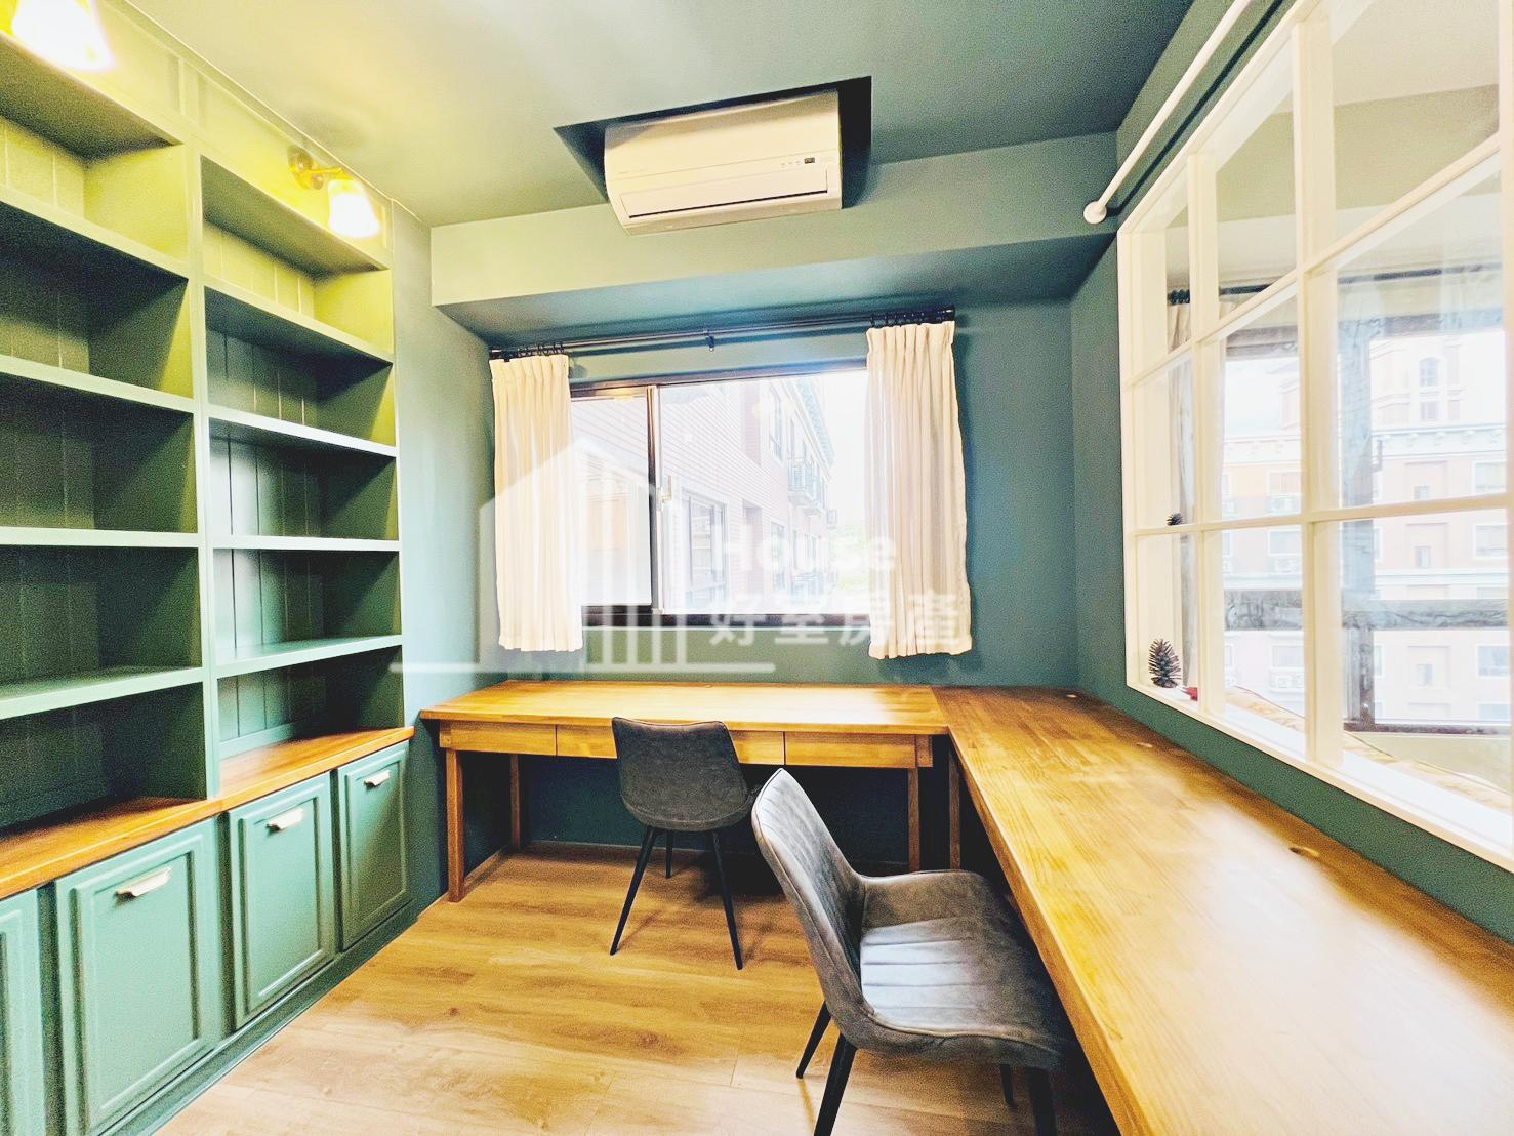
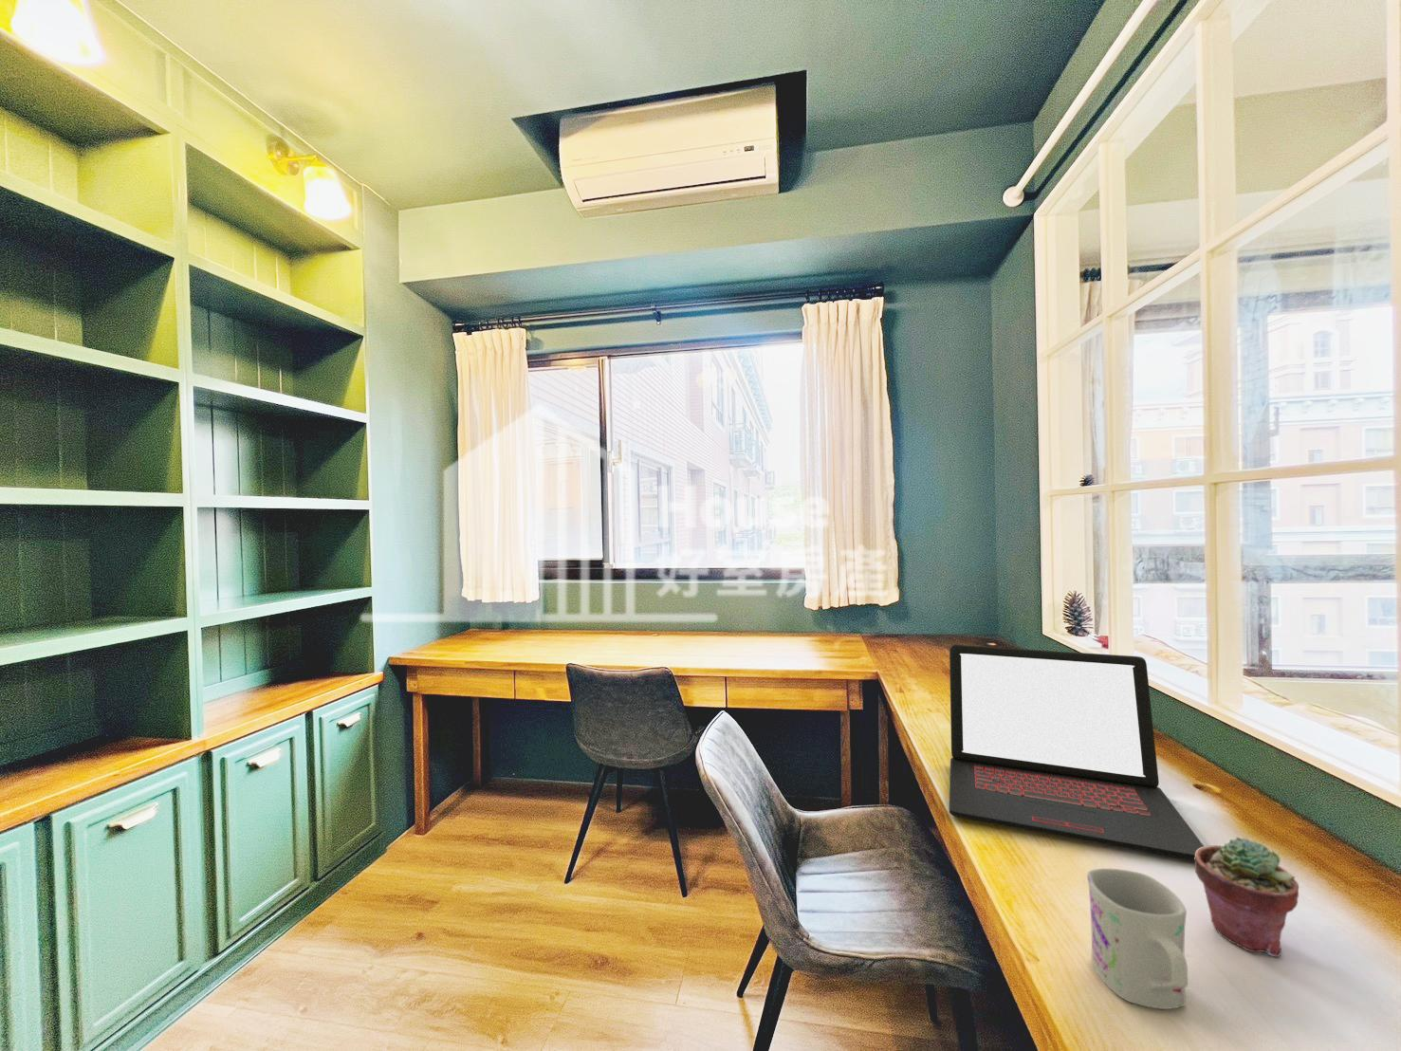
+ potted succulent (1244, 887)
+ mug (1144, 946)
+ laptop (1053, 732)
